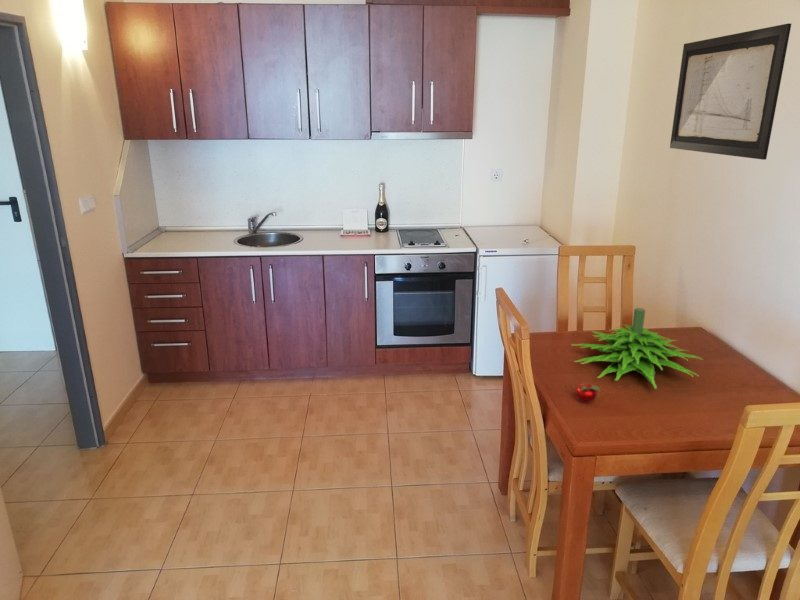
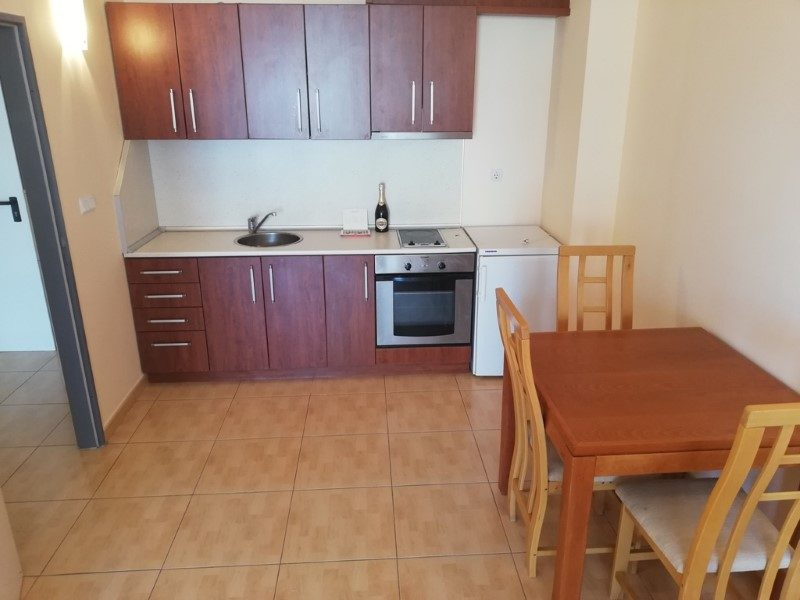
- apple (588, 393)
- plant (636, 337)
- wall art (720, 95)
